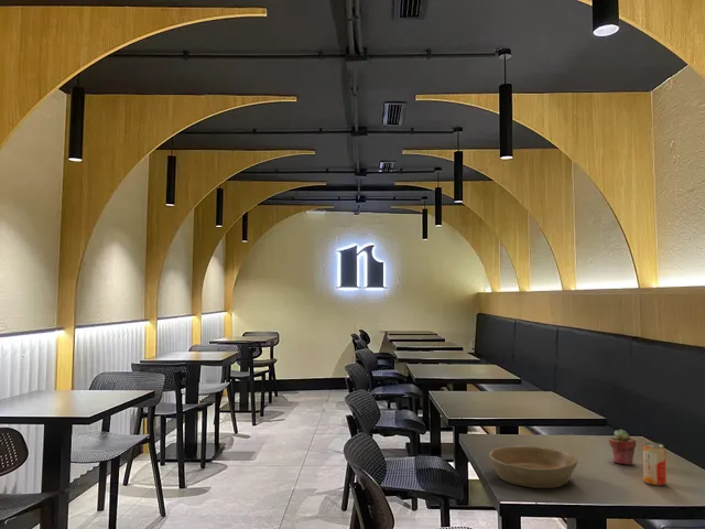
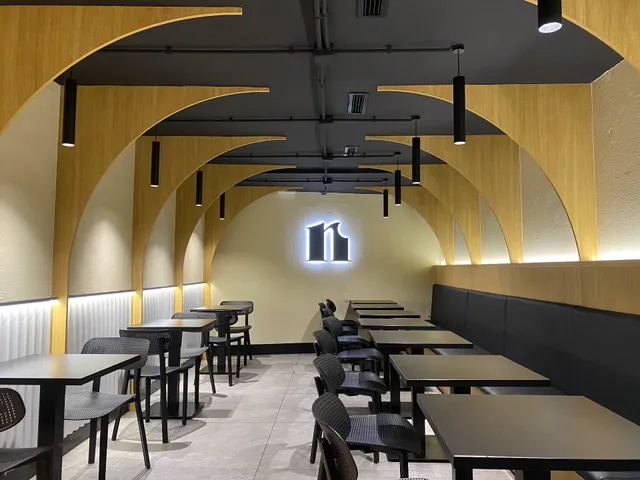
- bowl (531, 466)
- beverage can (654, 463)
- potted succulent (622, 445)
